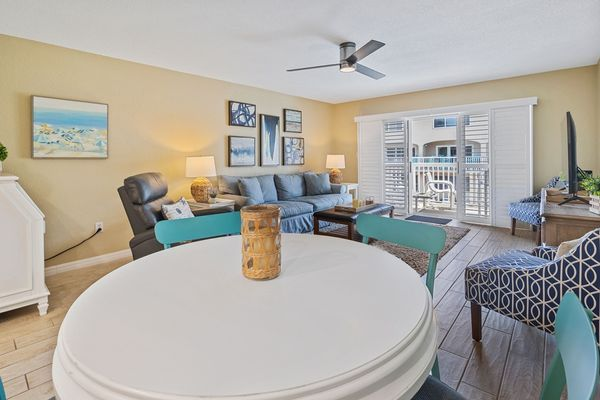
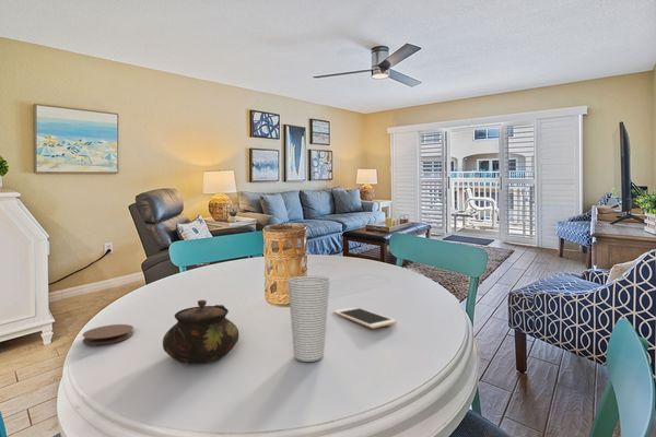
+ cell phone (363, 316)
+ cup (308, 317)
+ coaster (108, 333)
+ teapot (201, 328)
